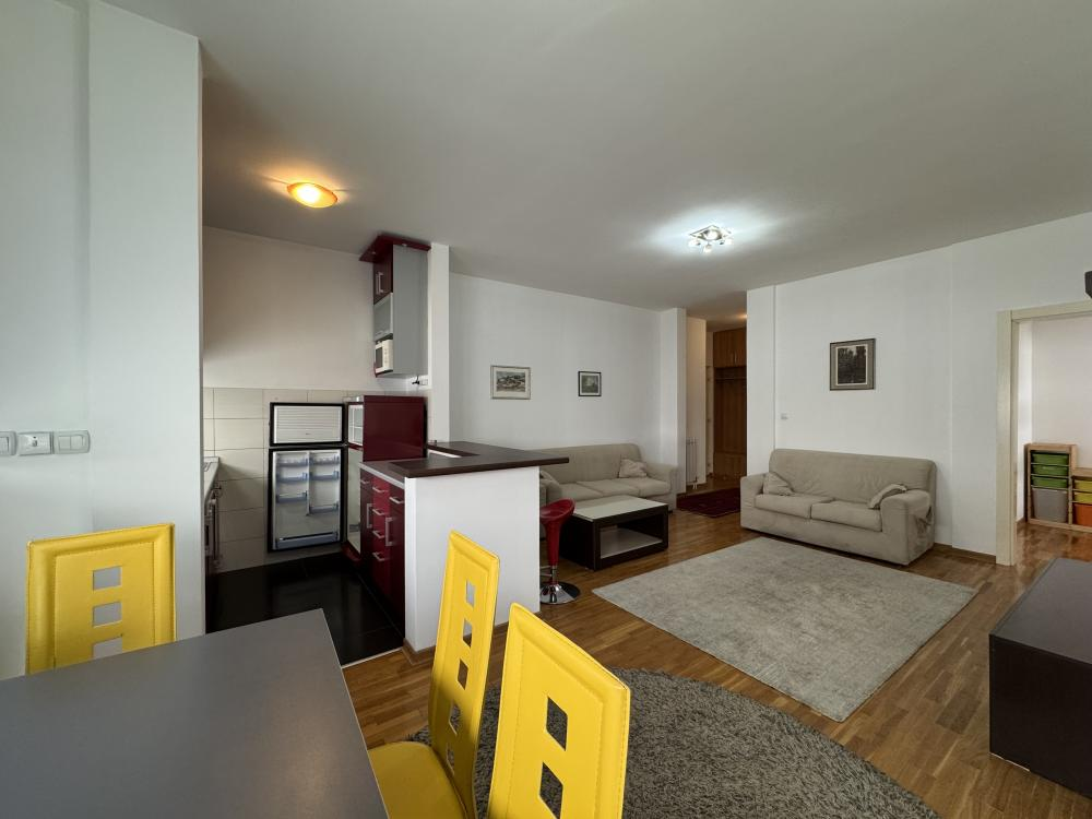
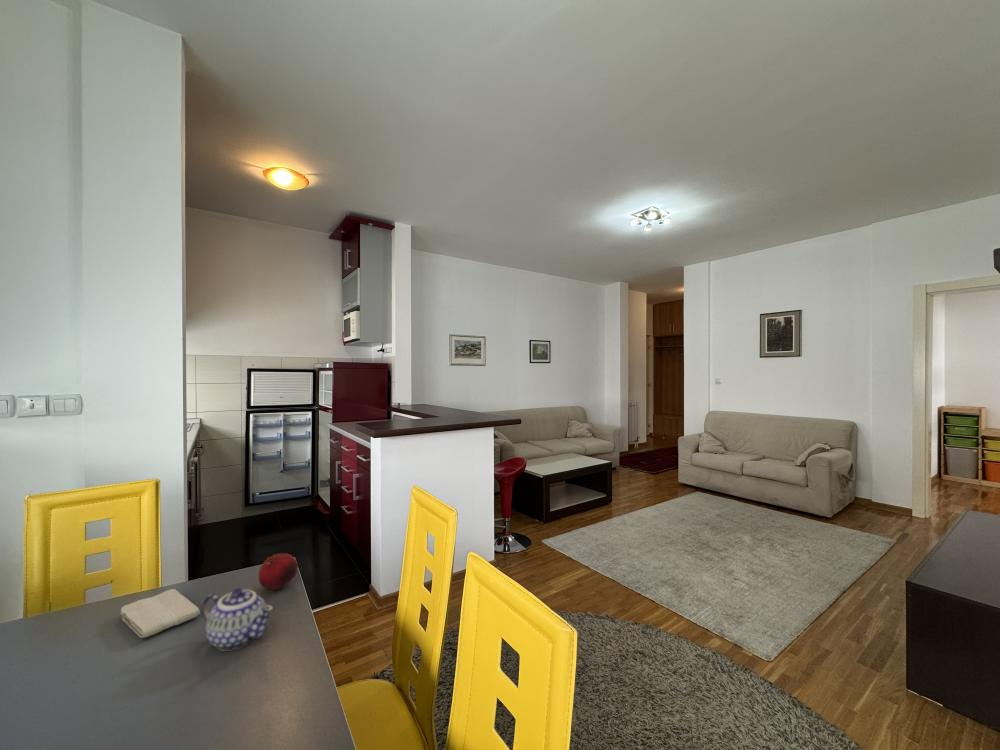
+ fruit (277, 570)
+ teapot (237, 614)
+ washcloth (159, 610)
